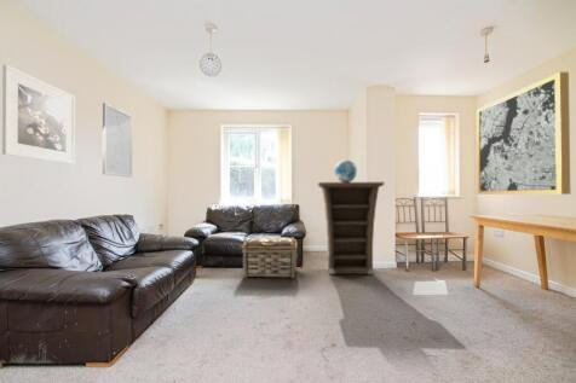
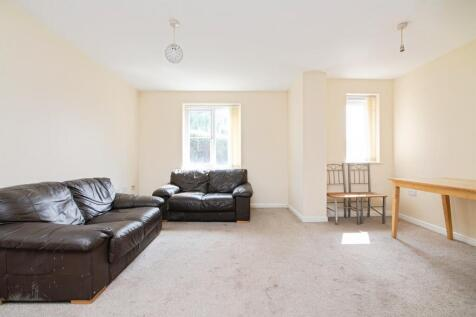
- basket (270, 254)
- wall art (119, 143)
- wall art (514, 144)
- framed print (44, 121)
- cabinet (349, 227)
- globe (345, 170)
